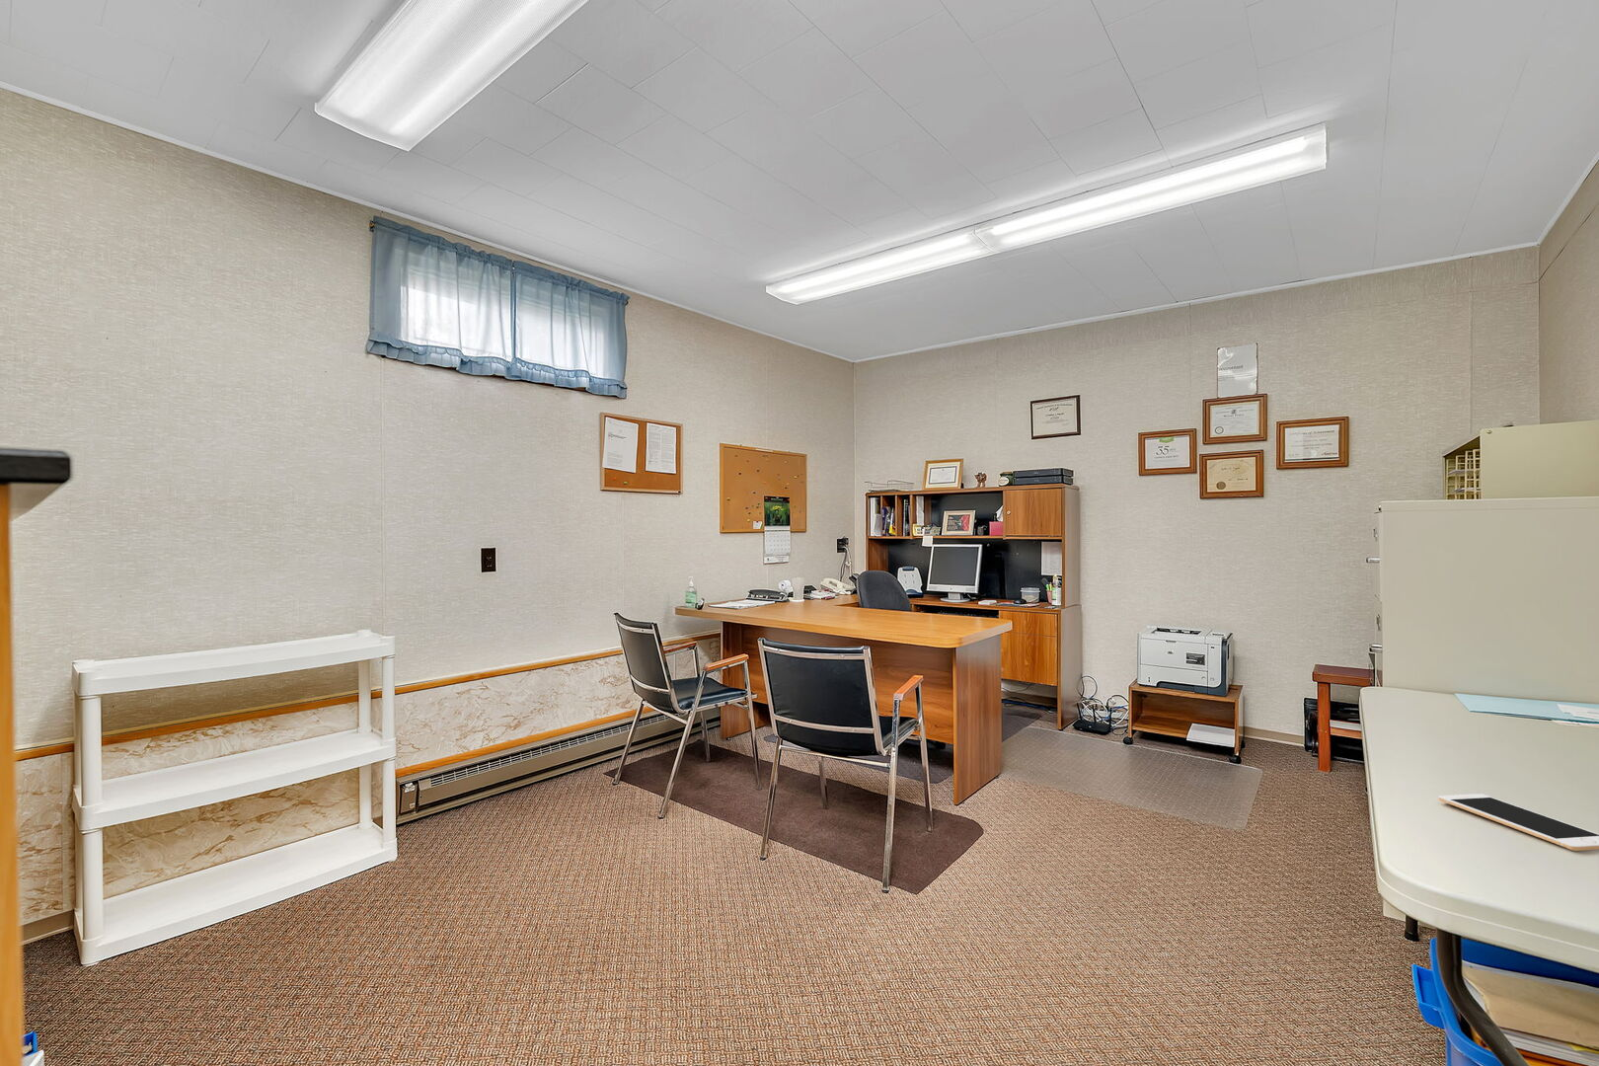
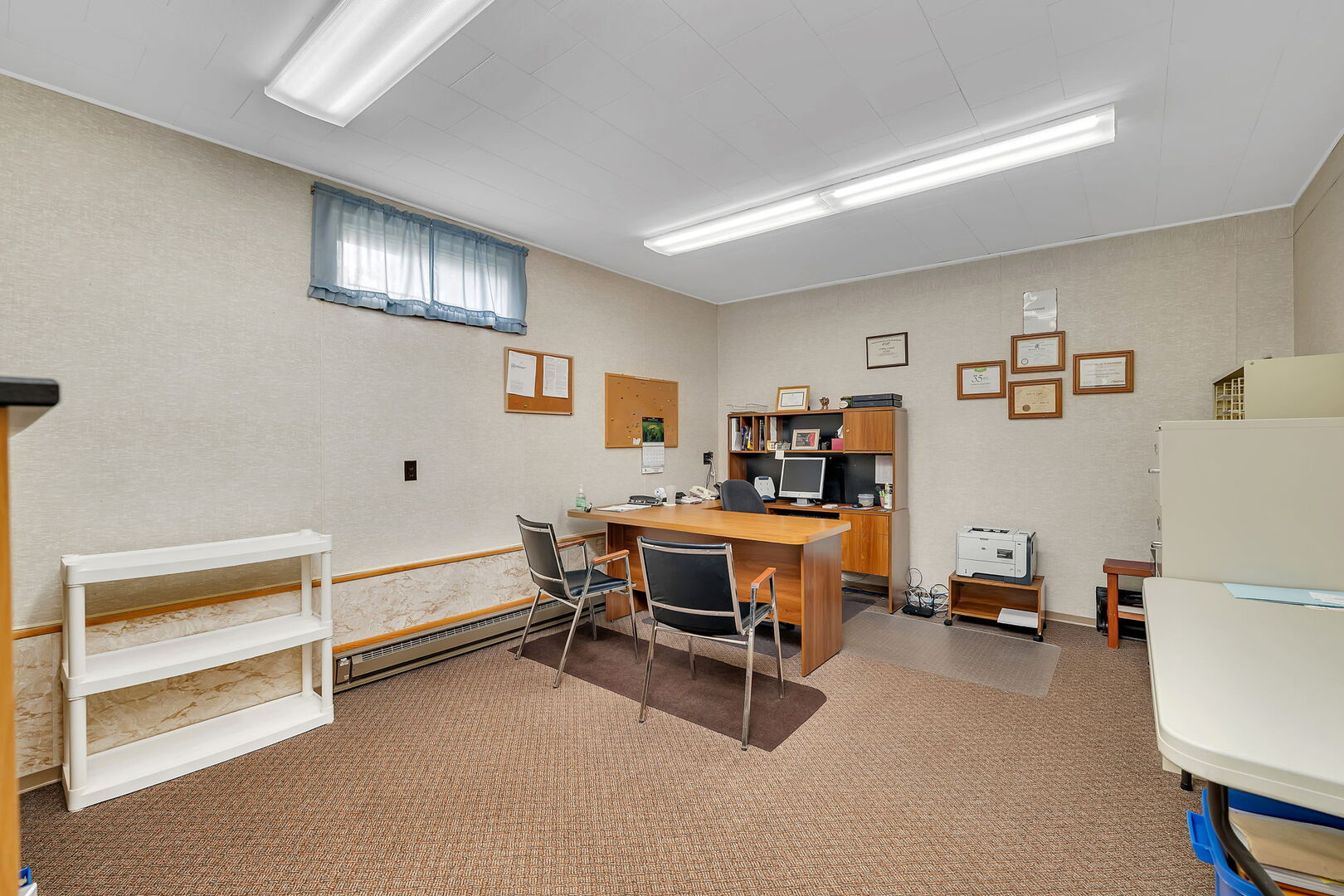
- cell phone (1523, 820)
